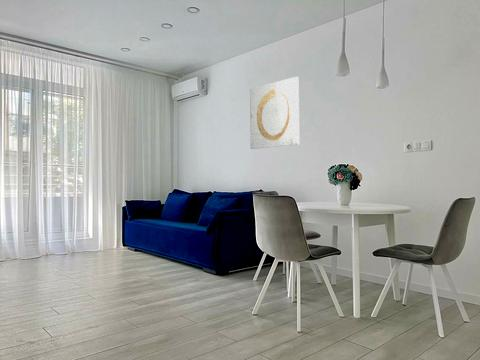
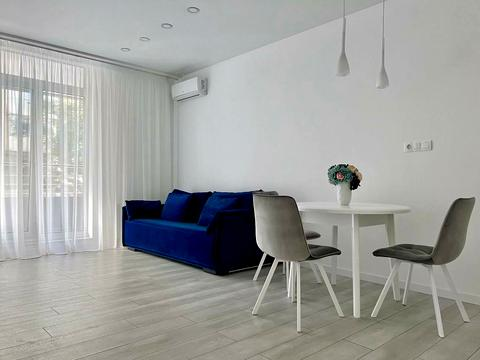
- wall art (273, 115)
